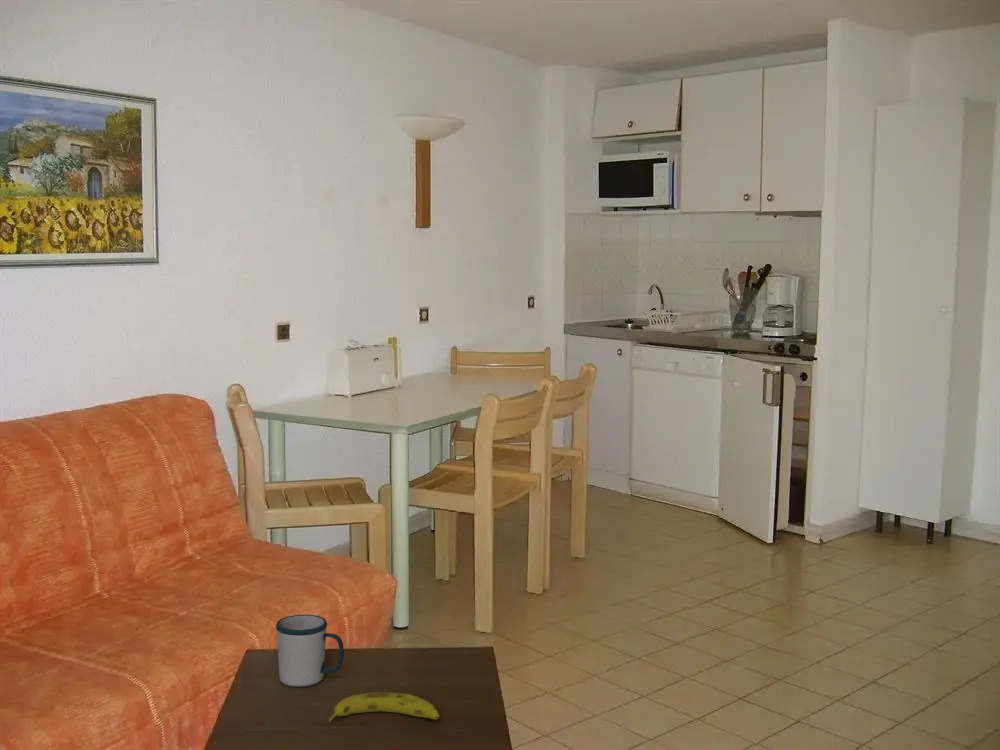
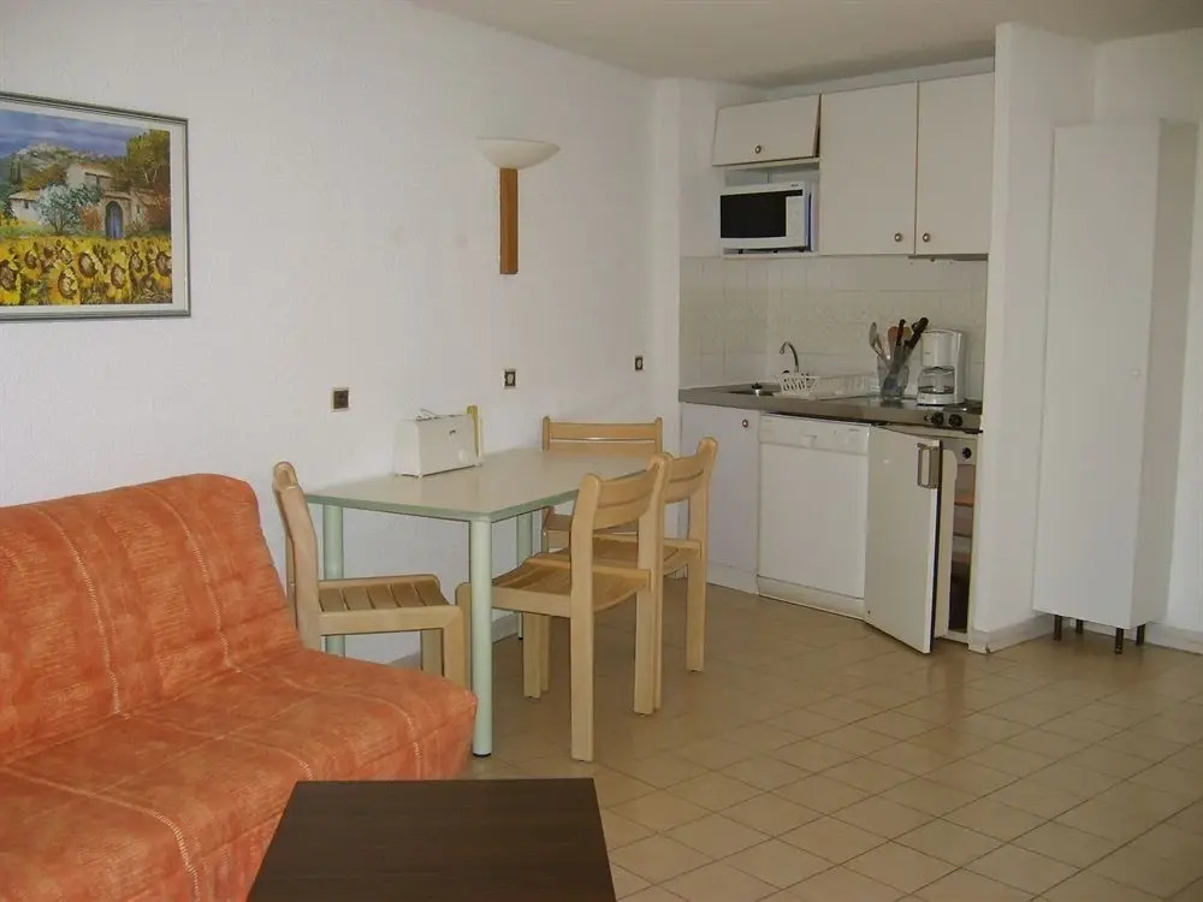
- mug (306, 651)
- fruit (387, 709)
